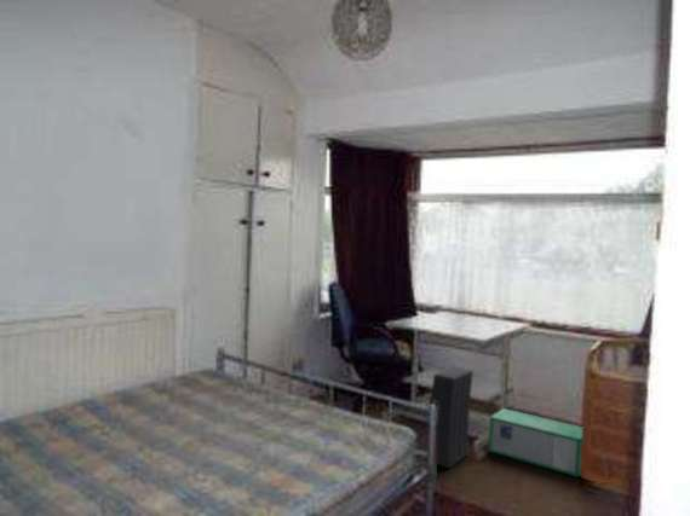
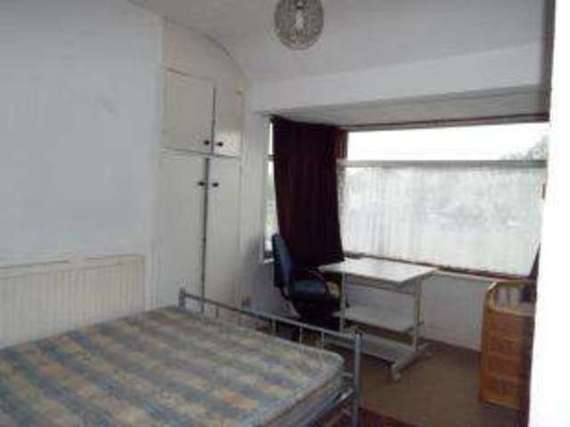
- speaker (450, 416)
- storage bin (537, 440)
